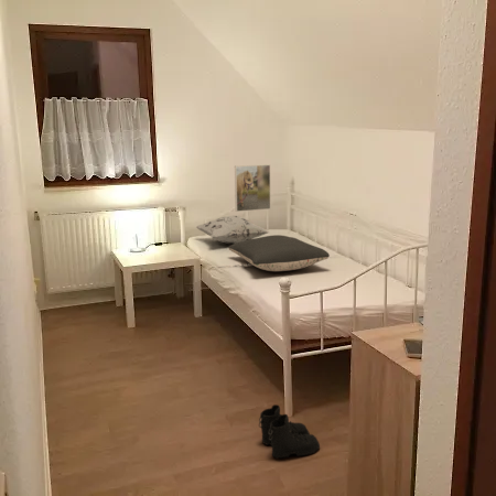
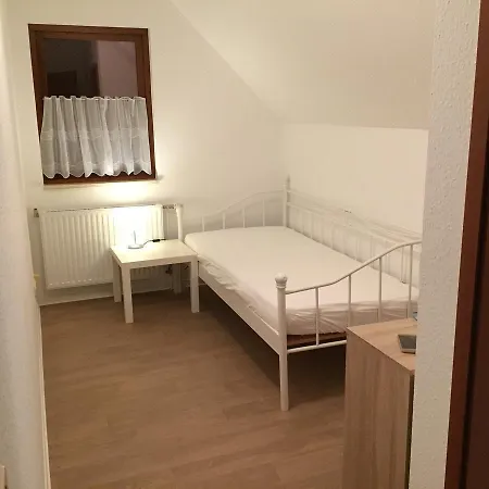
- decorative pillow (231, 229)
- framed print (252, 187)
- boots (289, 427)
- pillow (277, 251)
